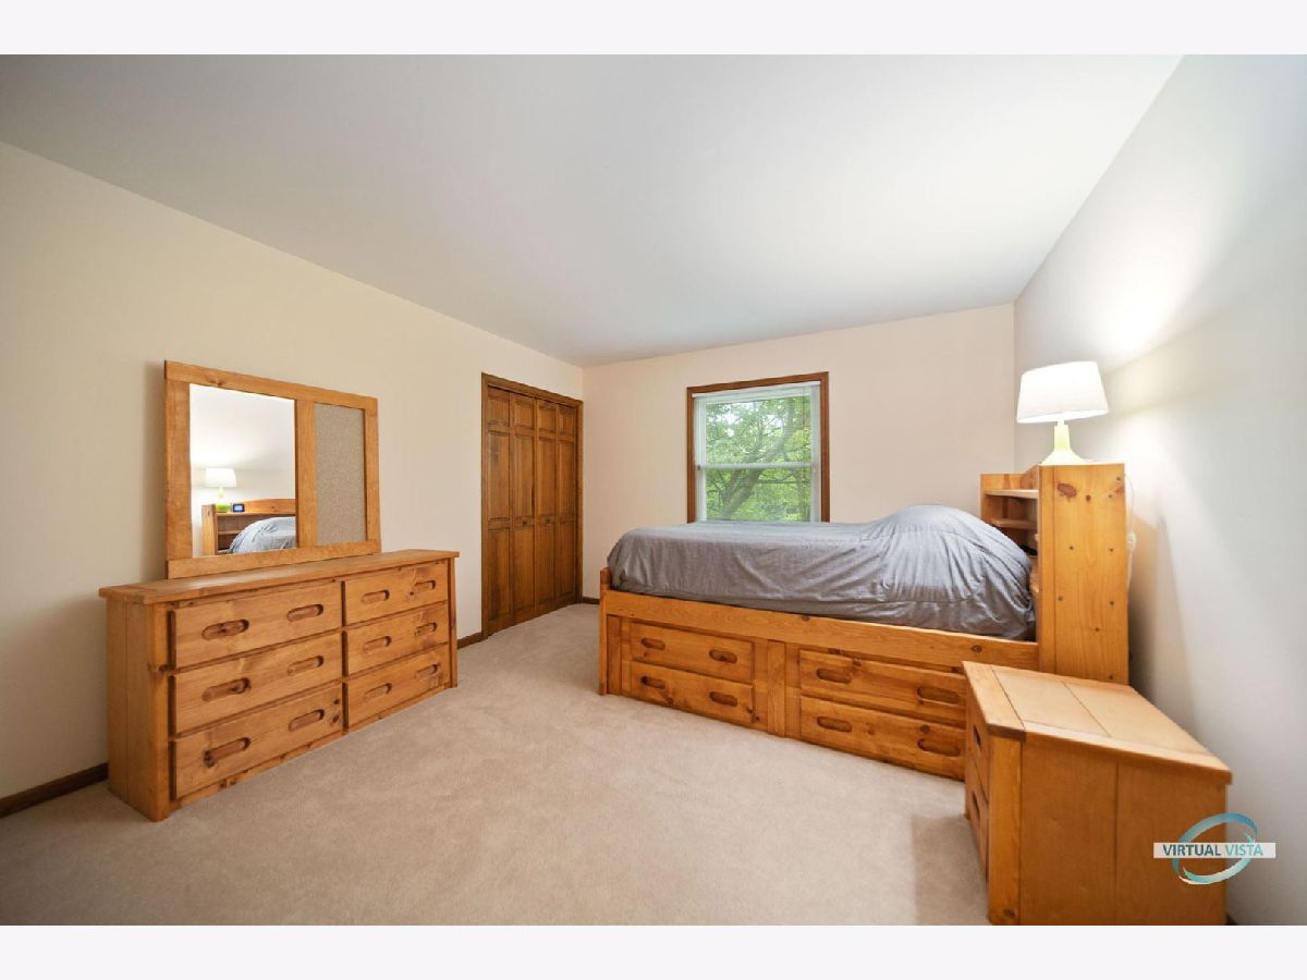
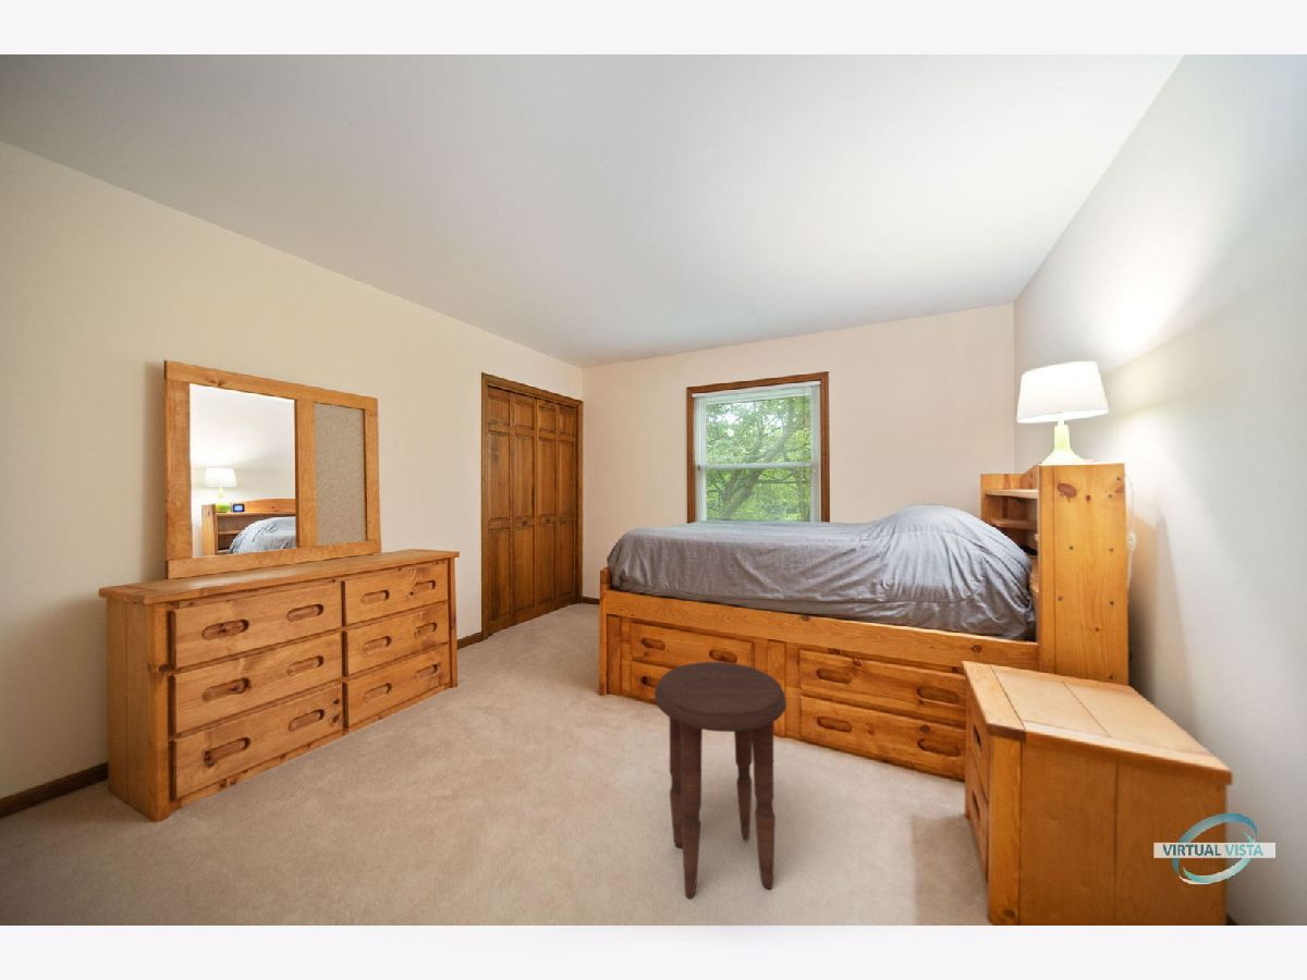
+ side table (737, 770)
